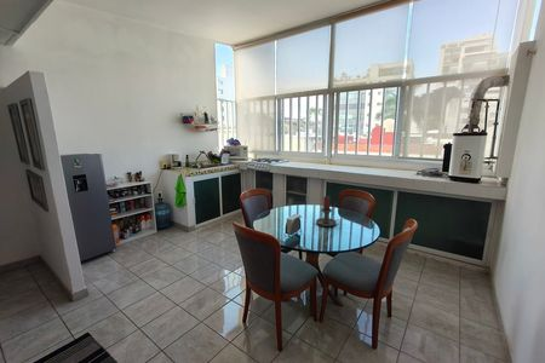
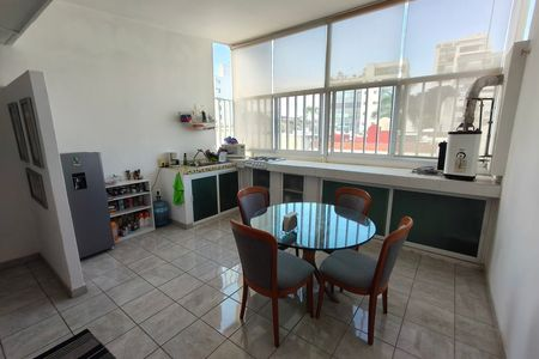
- candle holder (328, 209)
